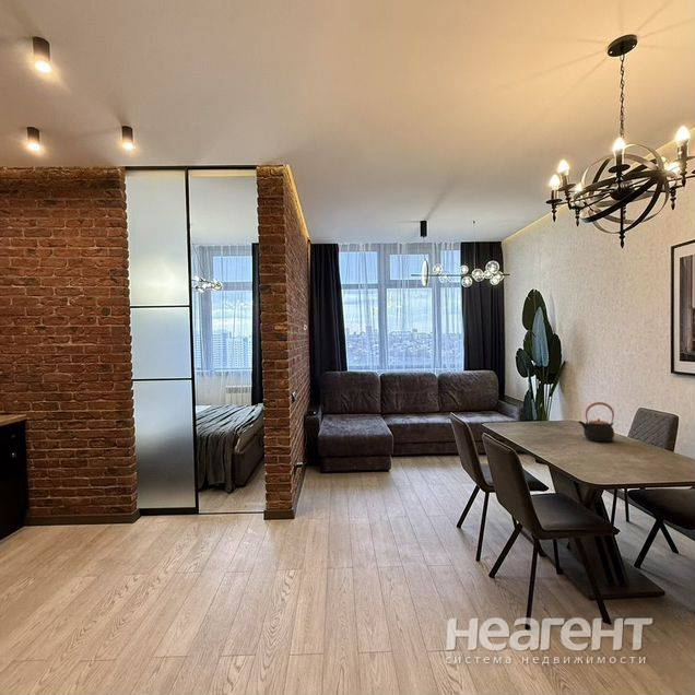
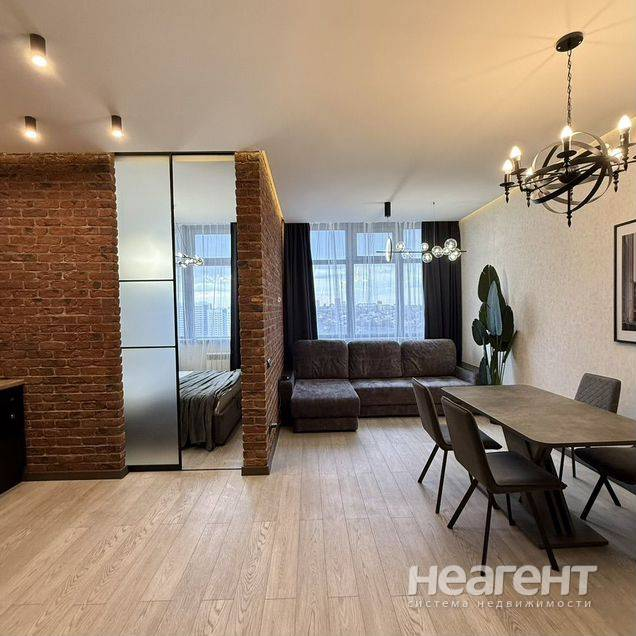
- teapot (596, 421)
